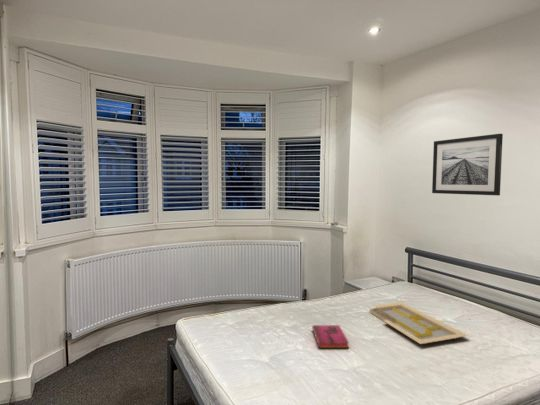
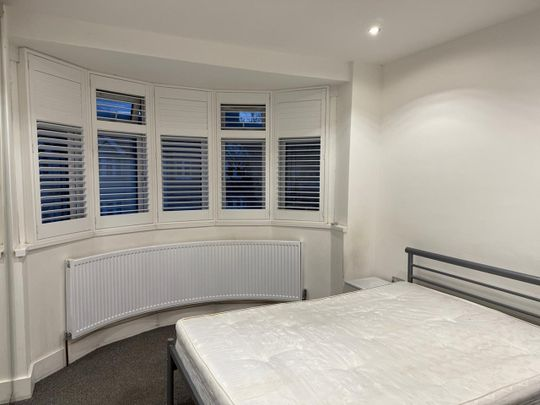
- hardback book (329, 336)
- wall art (464, 166)
- serving tray (409, 321)
